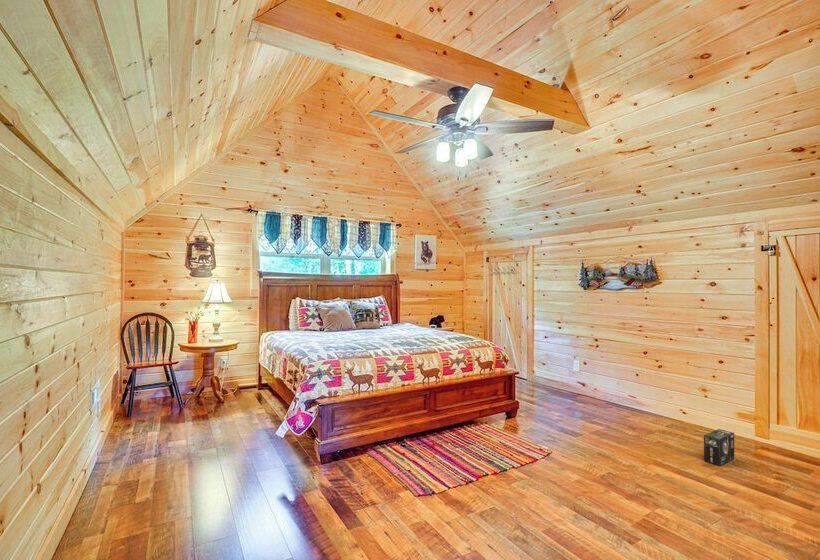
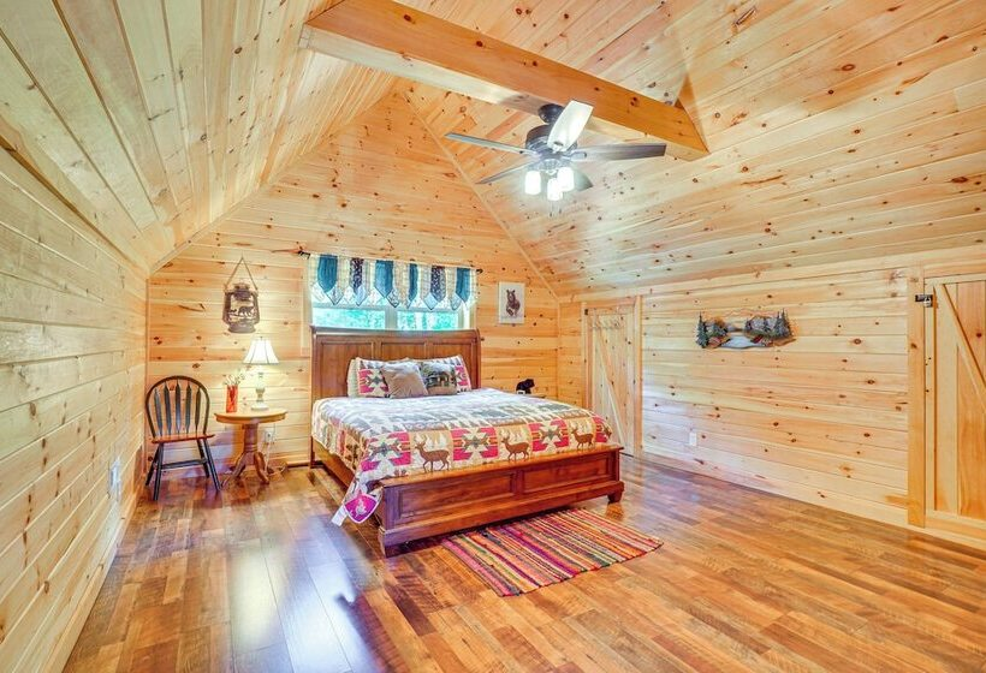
- box (719, 447)
